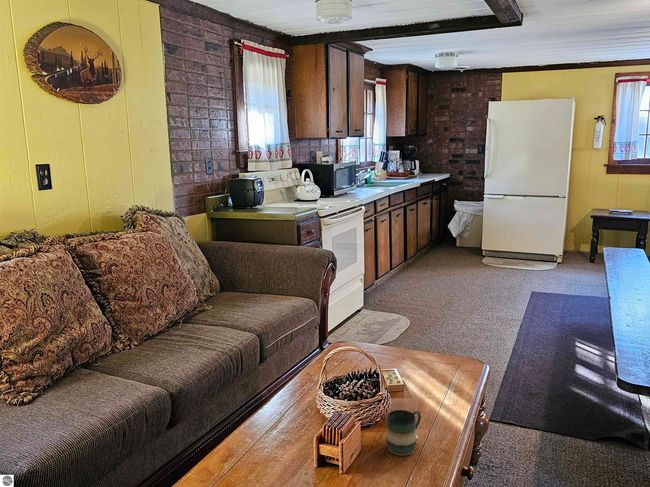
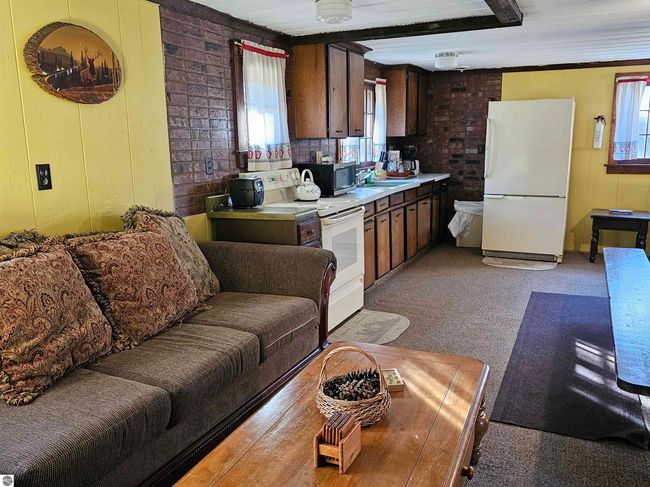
- mug (405, 430)
